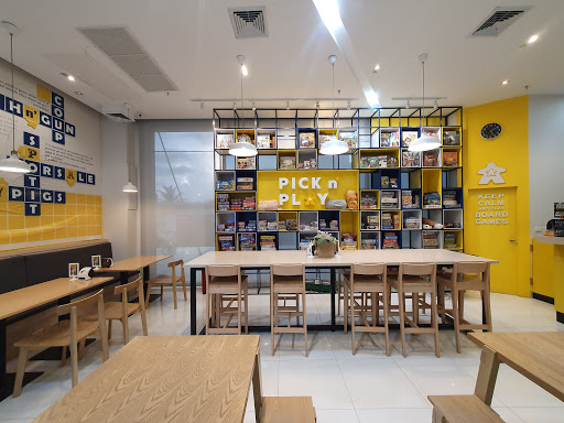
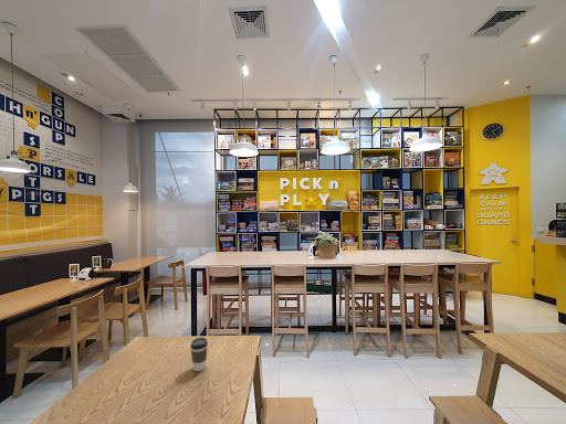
+ coffee cup (199, 353)
